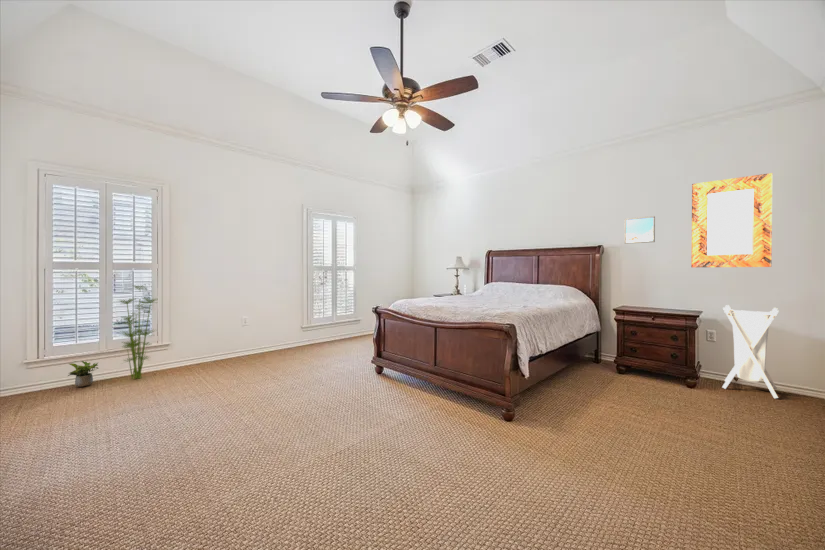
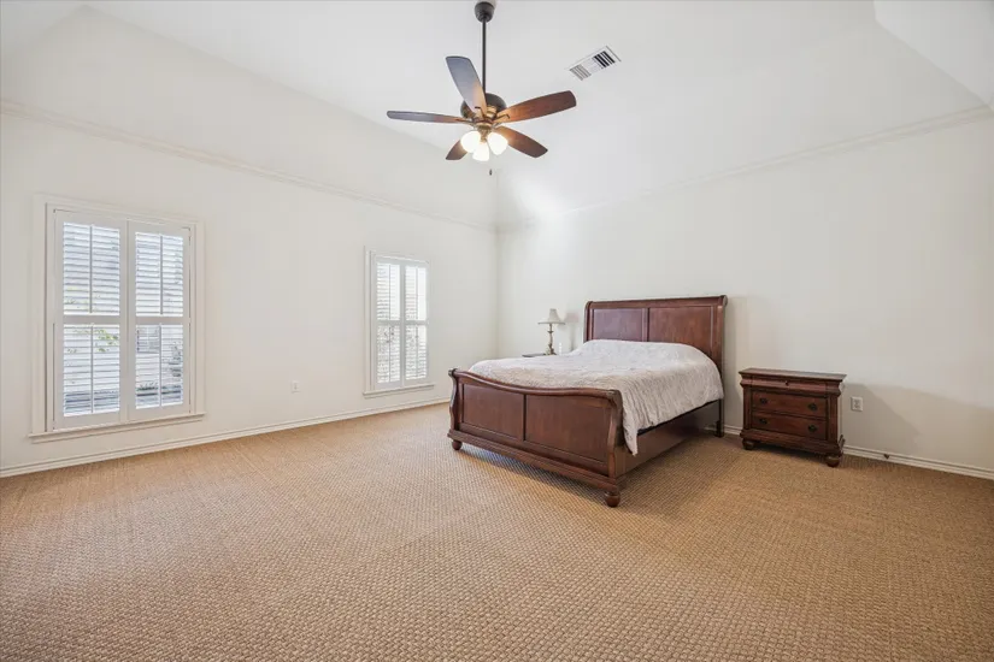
- potted plant (83, 373)
- laundry hamper (749, 348)
- indoor plant (139, 331)
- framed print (639, 230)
- home mirror (729, 223)
